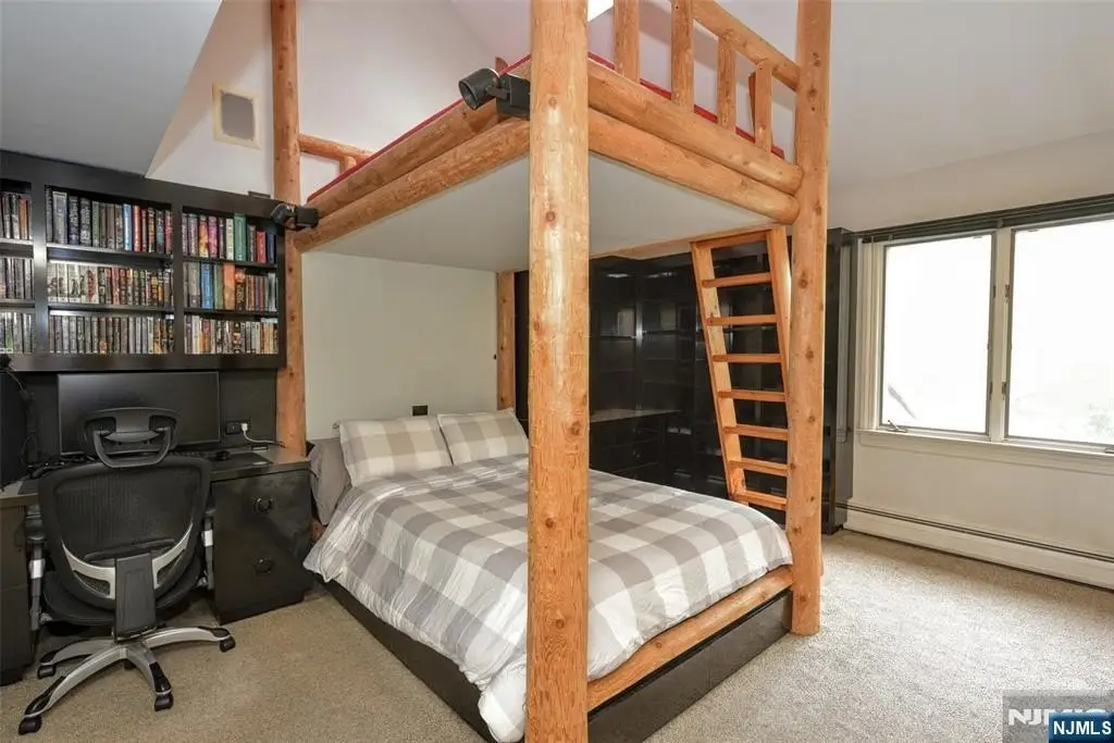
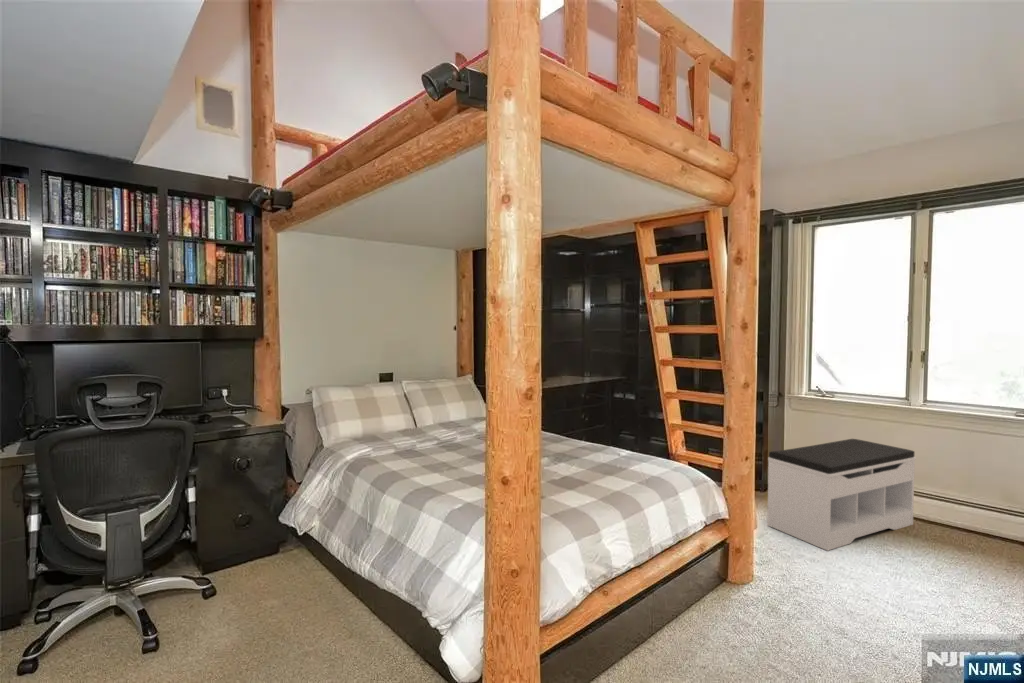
+ bench (841, 487)
